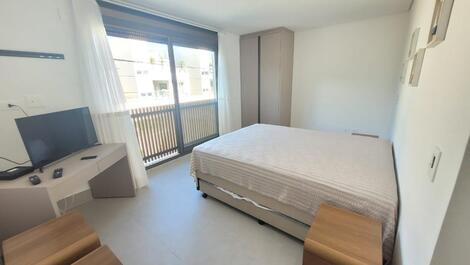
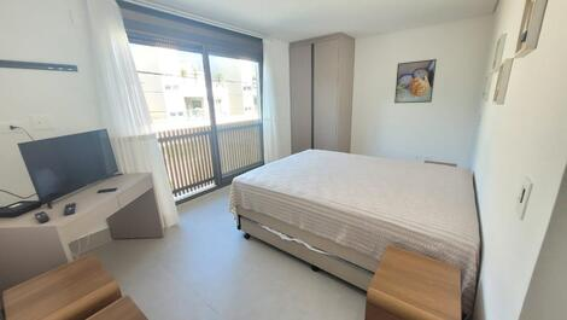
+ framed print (414, 82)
